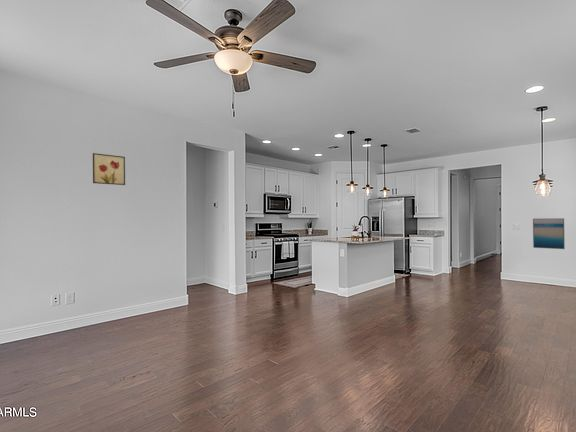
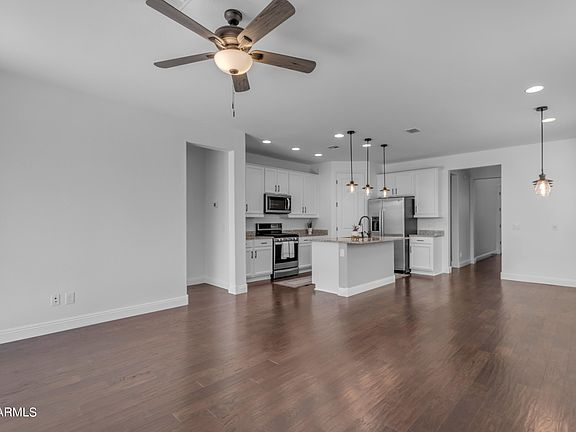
- wall art (548, 233)
- wall art (109, 169)
